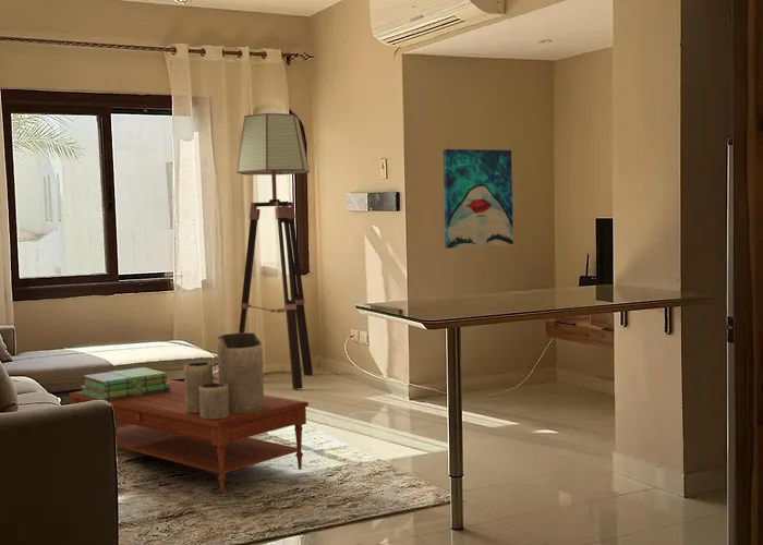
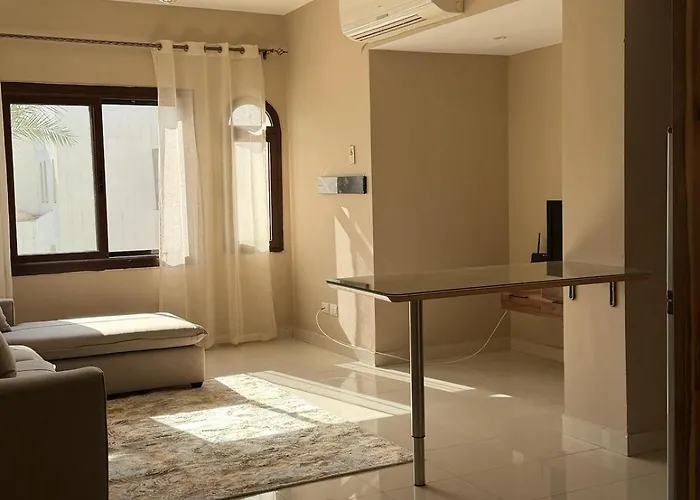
- vase (225, 374)
- wall art (479, 198)
- stack of books (125, 383)
- floor lamp (280, 249)
- coffee table (184, 429)
